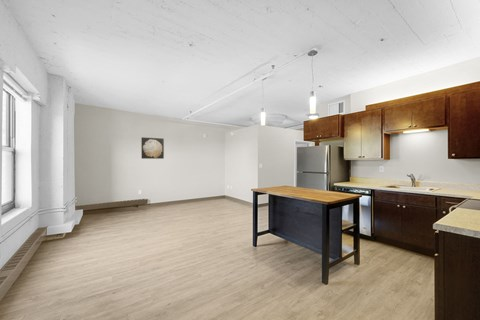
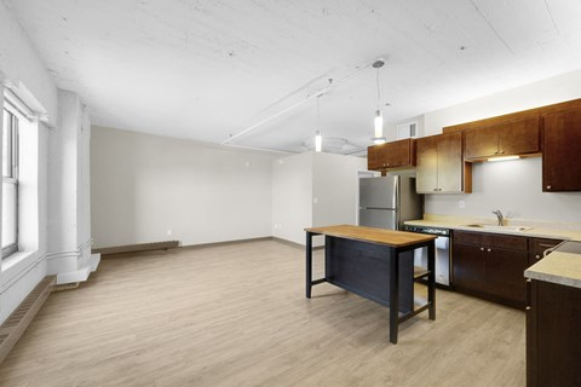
- wall art (152, 148)
